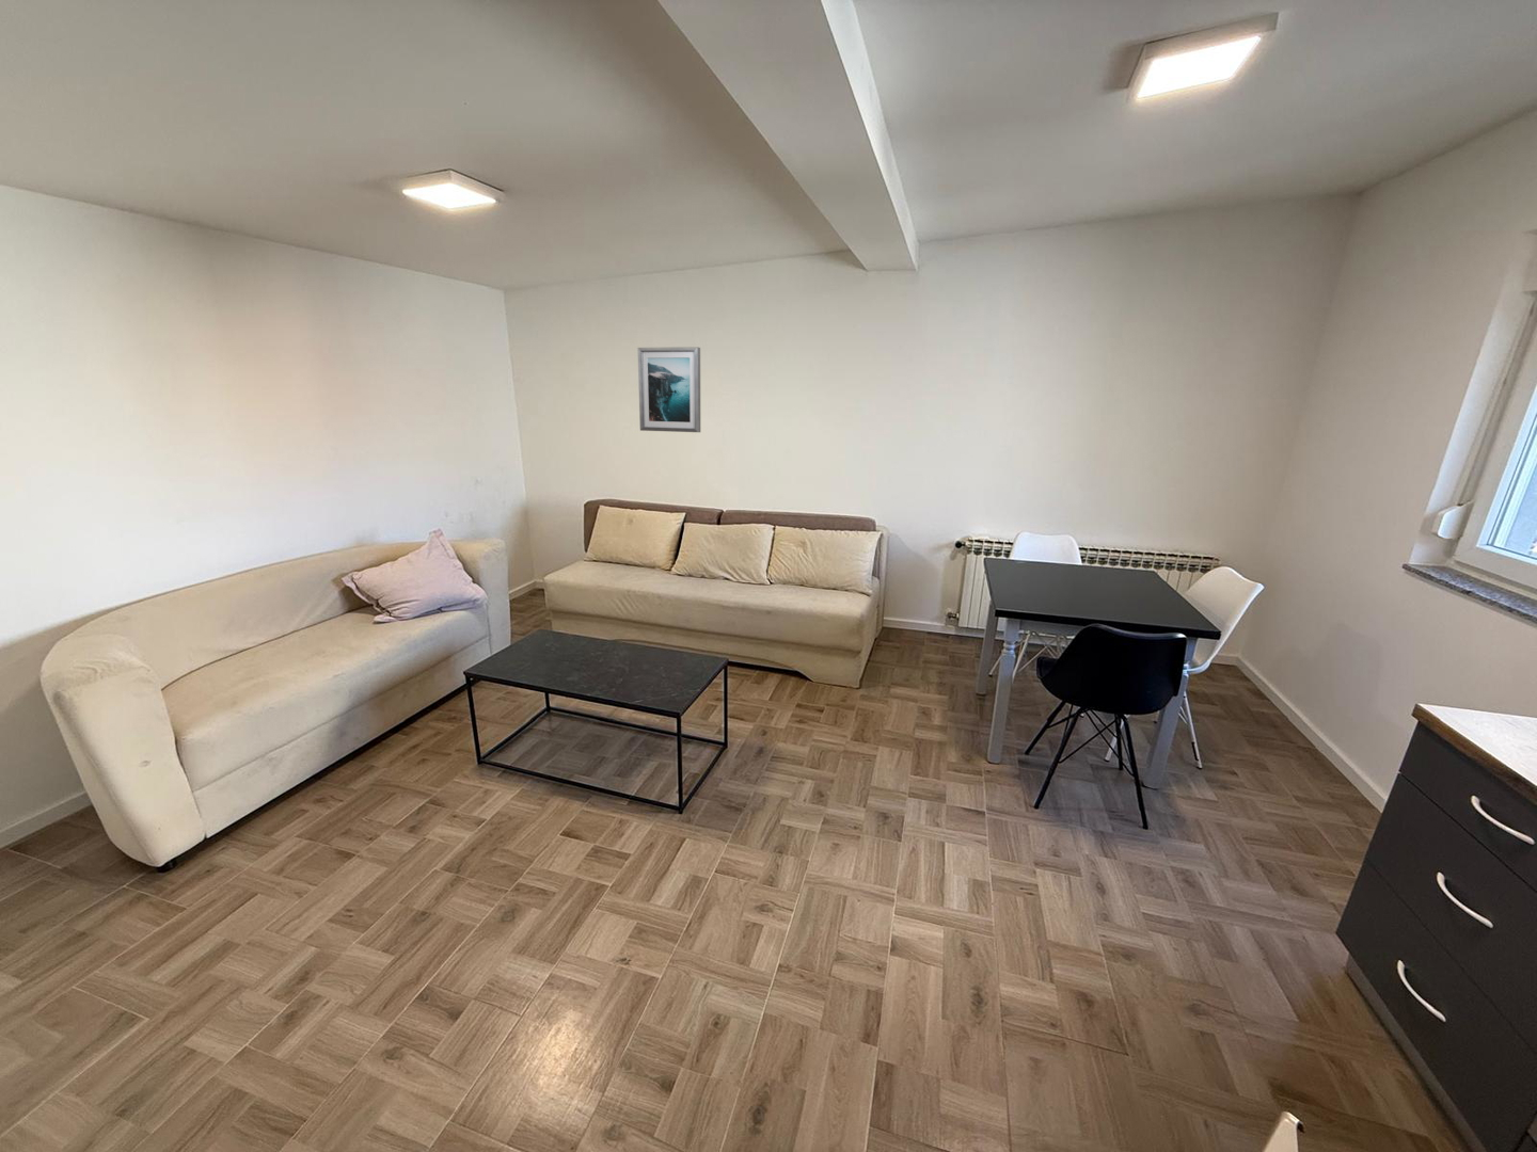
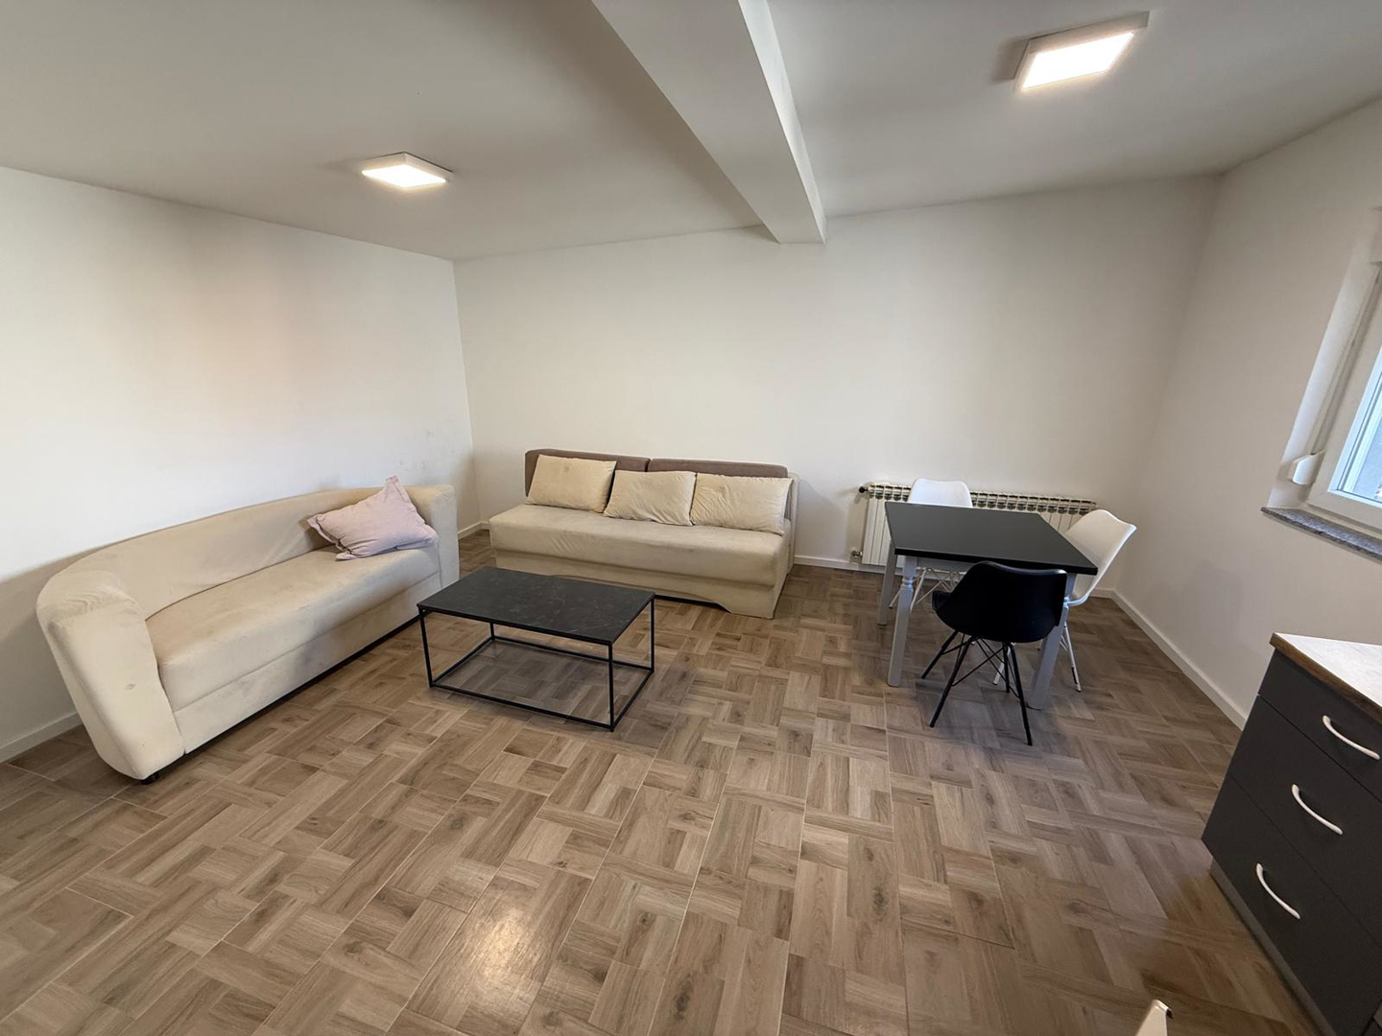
- wall art (669, 390)
